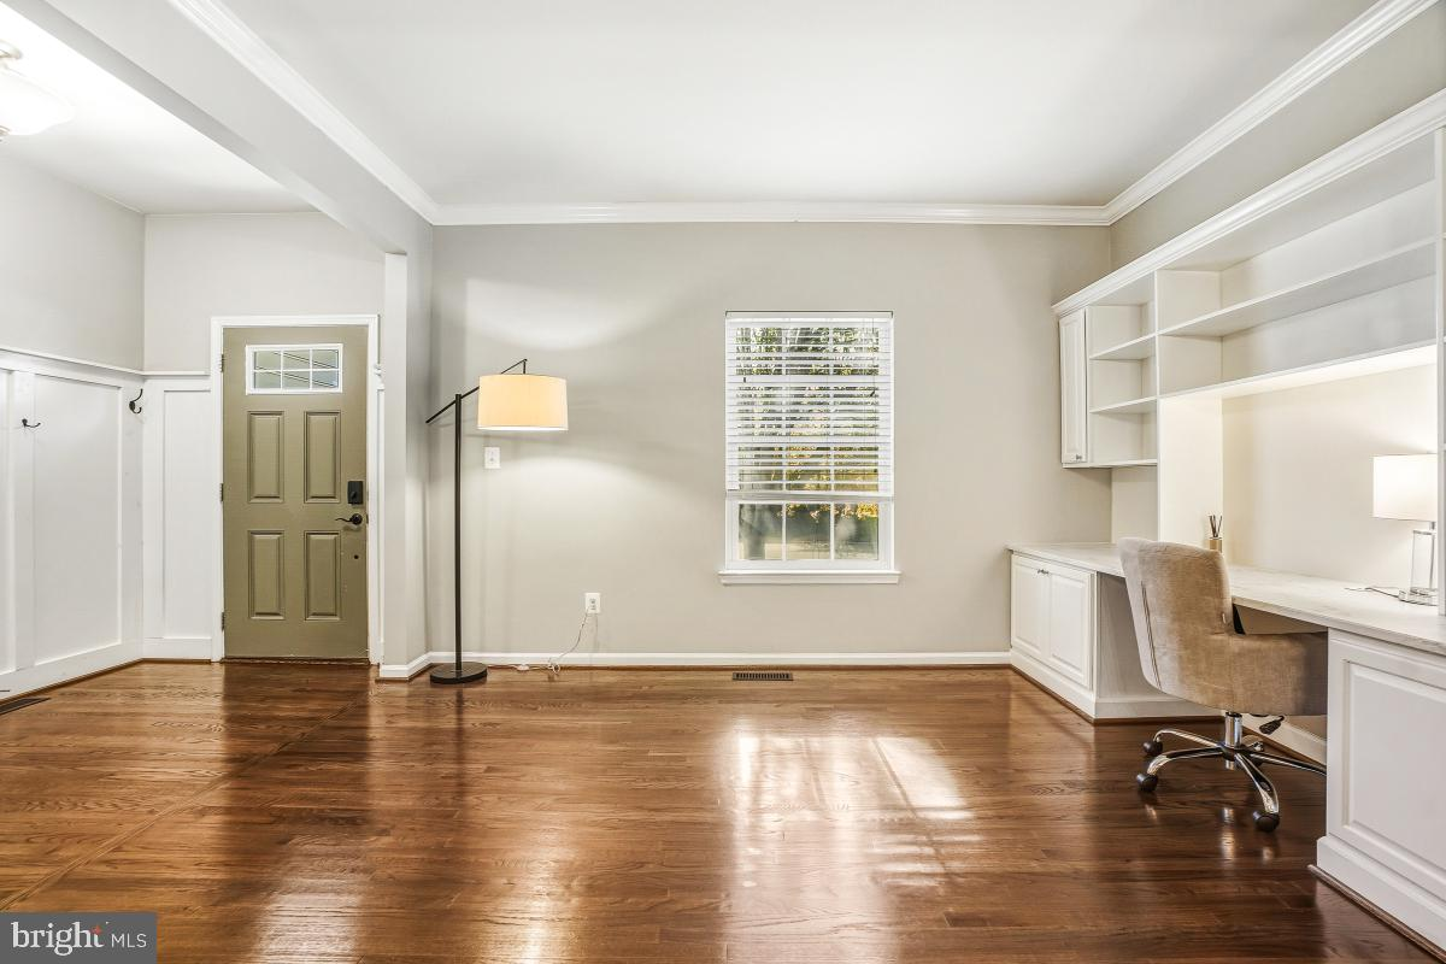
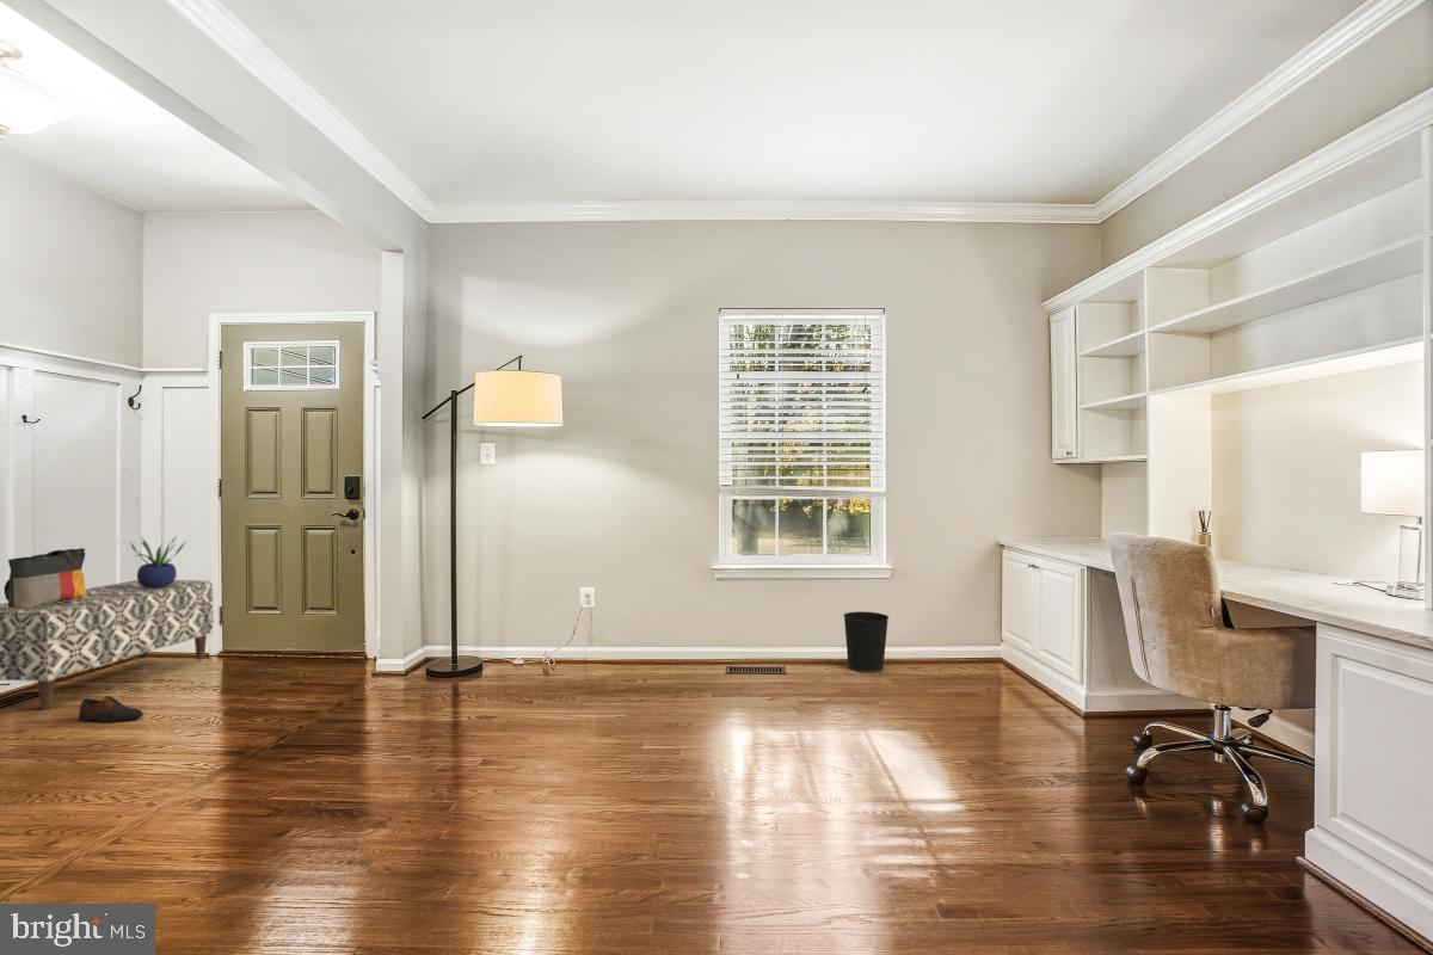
+ shoe (110, 707)
+ bench (100, 636)
+ tote bag (43, 577)
+ wastebasket (866, 641)
+ potted plant (158, 561)
